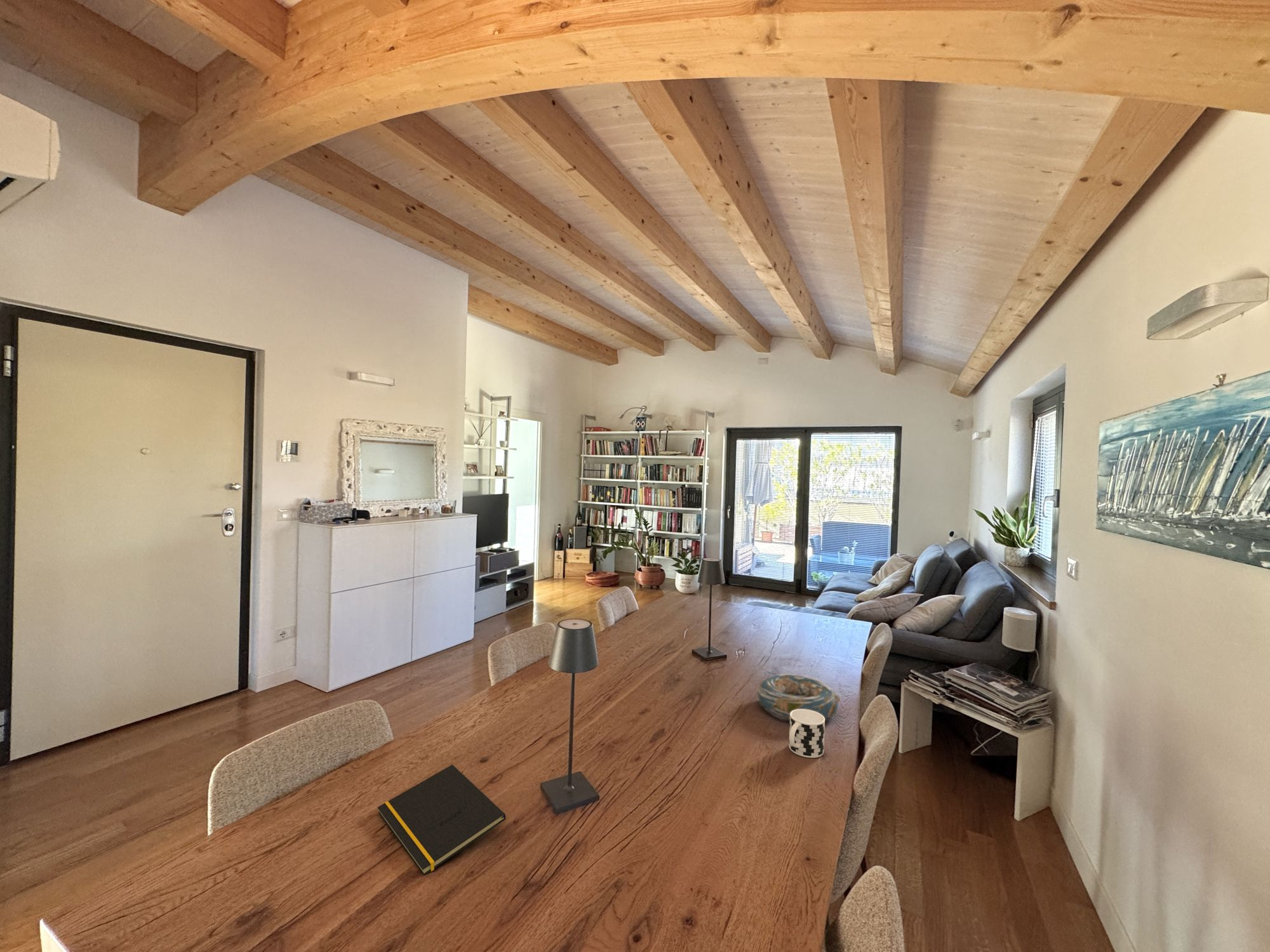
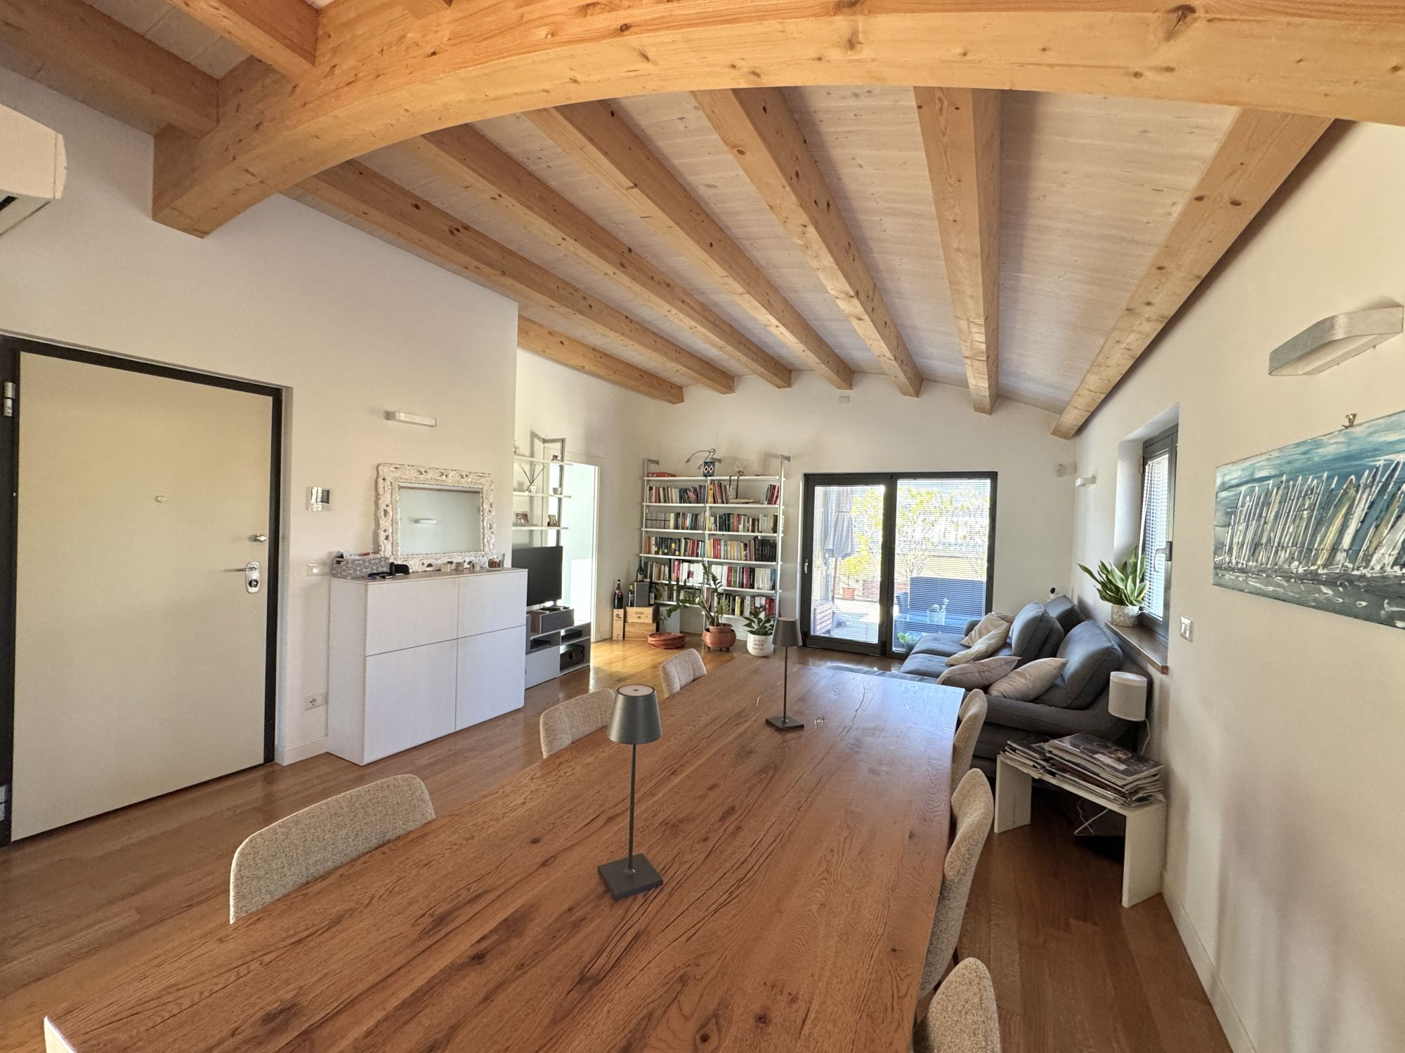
- decorative bowl (797, 697)
- notepad (439, 813)
- cup (803, 734)
